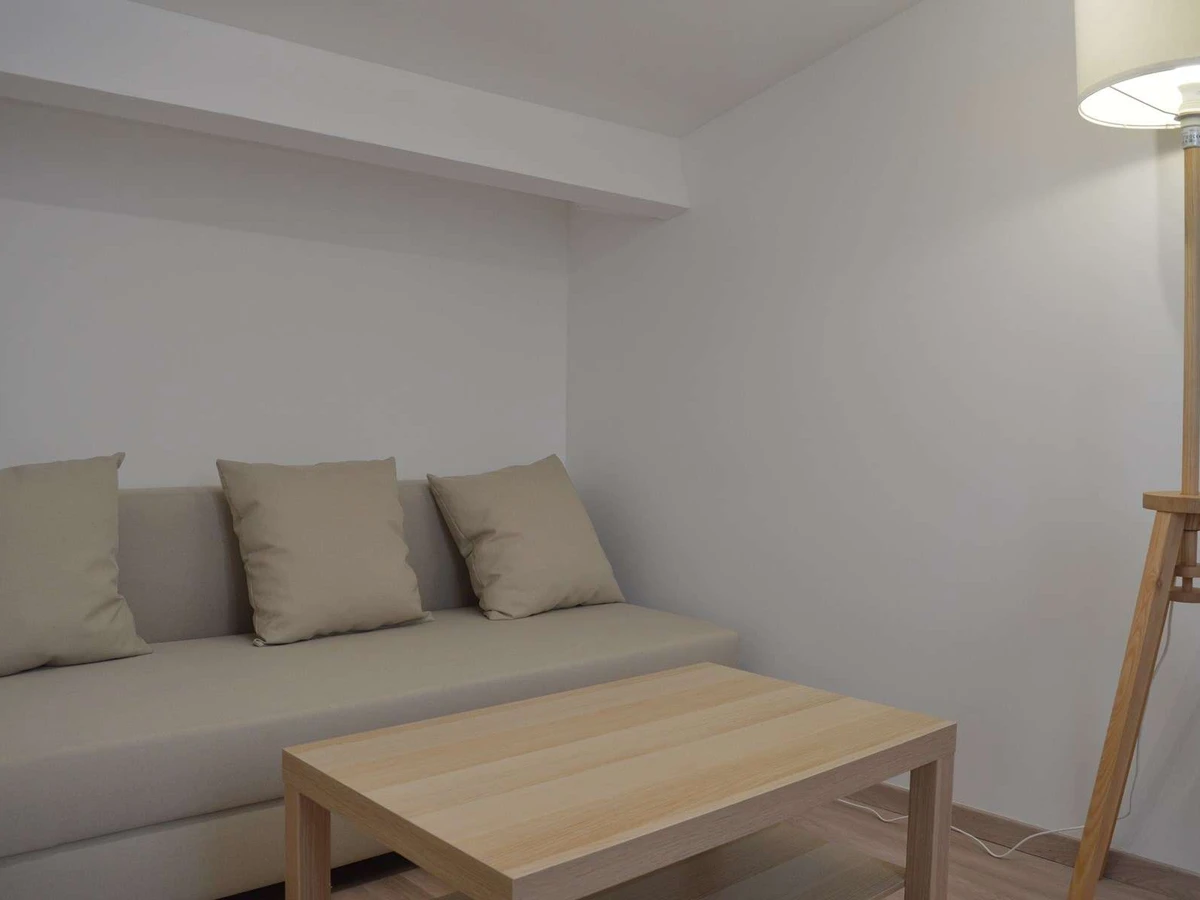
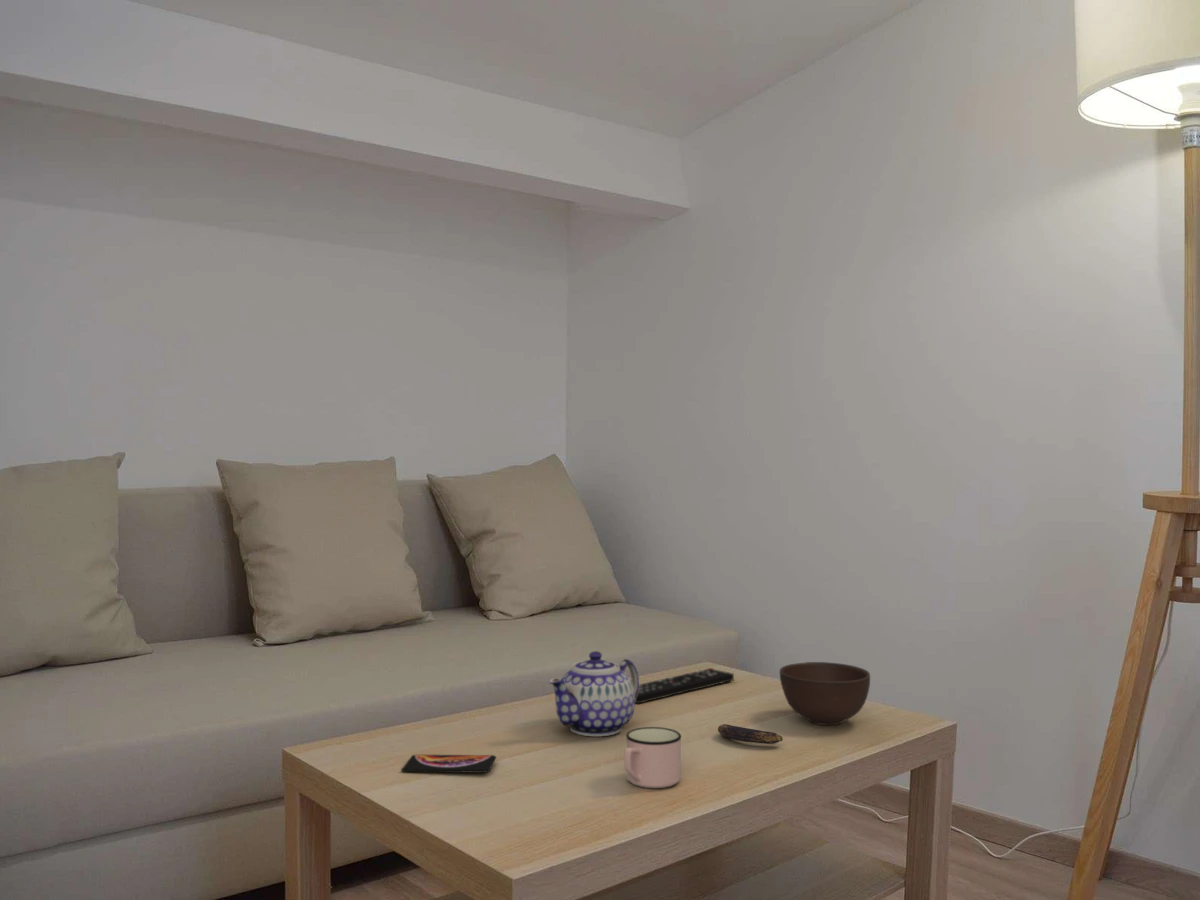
+ smartphone (449, 763)
+ teapot (595, 690)
+ bowl (824, 696)
+ banana (747, 732)
+ mug (648, 759)
+ remote control (676, 683)
